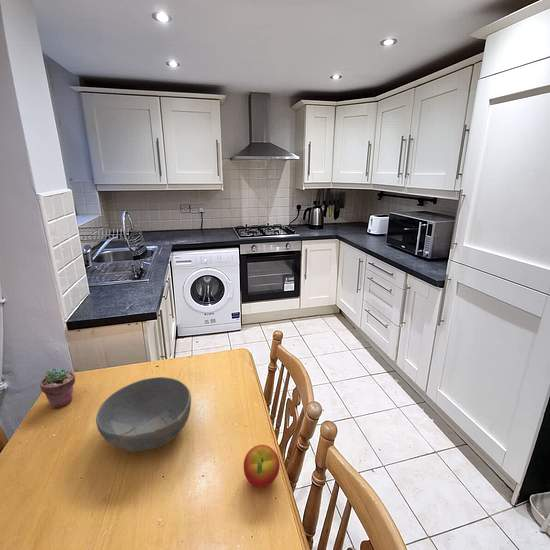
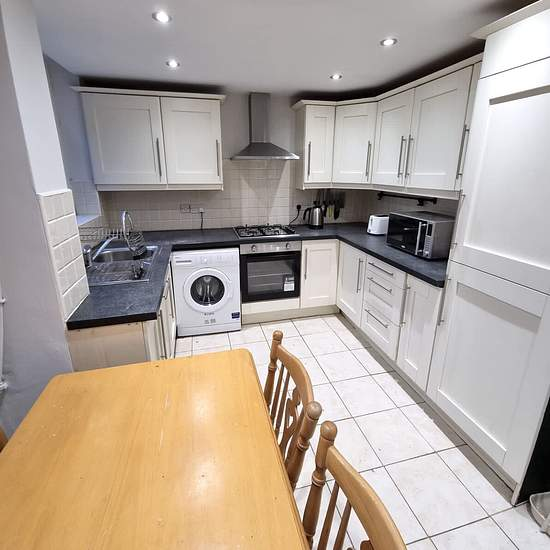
- bowl (147, 416)
- potted succulent (58, 385)
- apple (261, 465)
